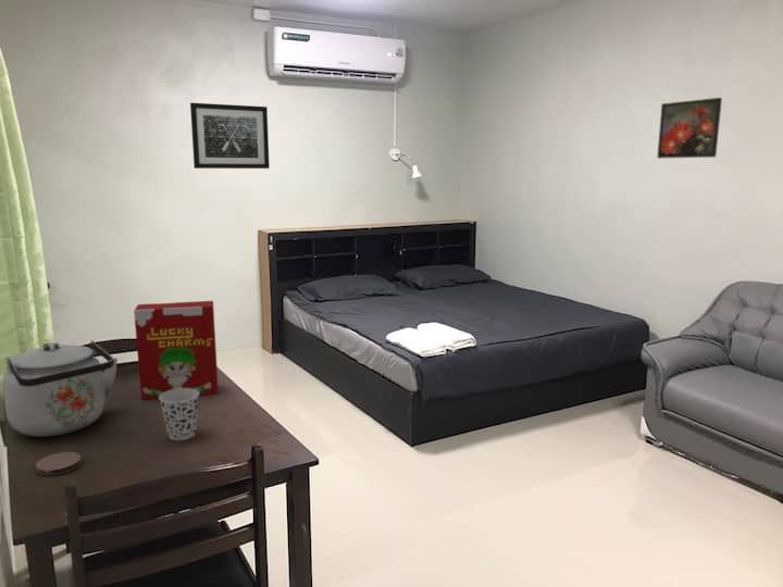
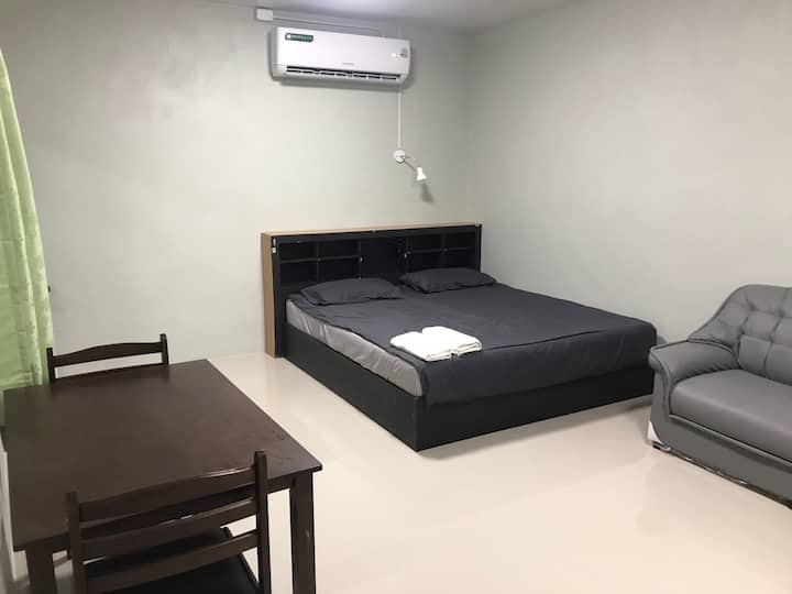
- wall art (231, 137)
- coaster (59, 463)
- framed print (687, 129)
- cereal box (177, 349)
- cup (181, 414)
- kettle (66, 382)
